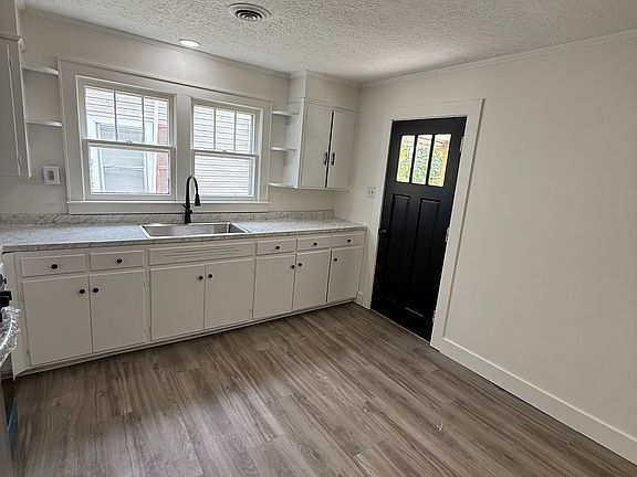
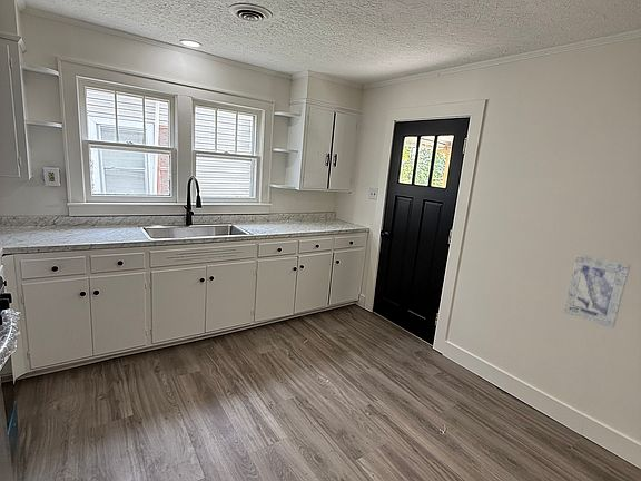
+ wall art (594, 289)
